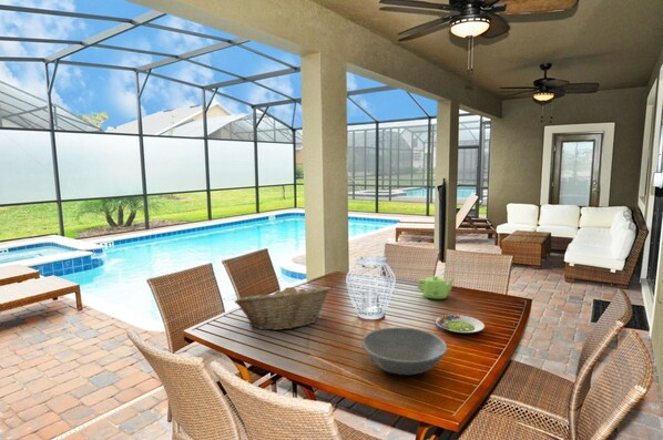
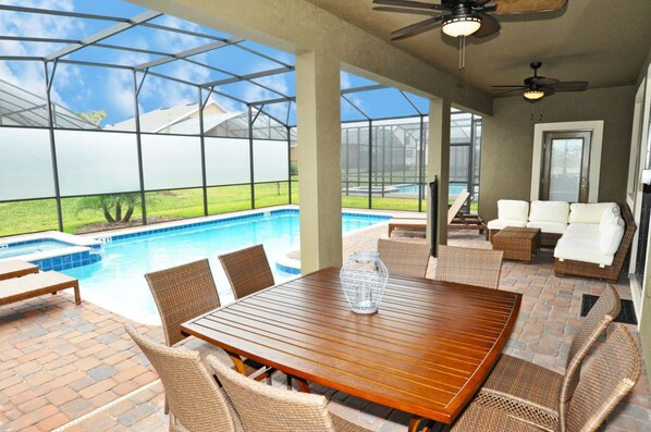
- bowl (404, 354)
- teapot (435, 286)
- fruit basket (284, 301)
- salad plate (459, 324)
